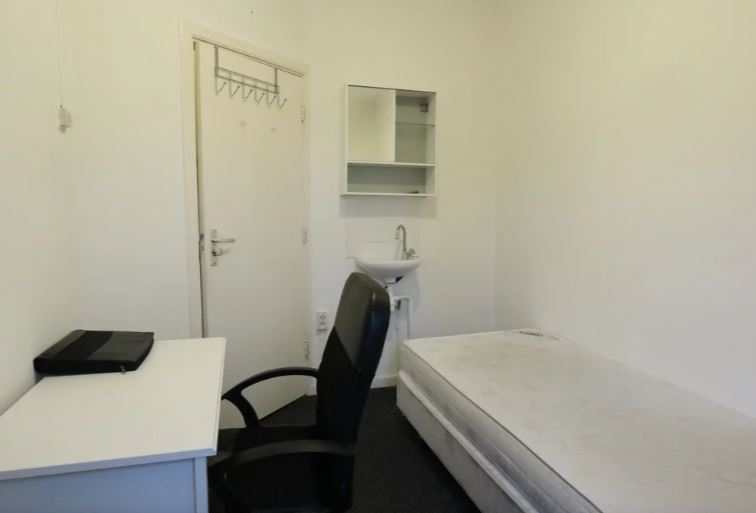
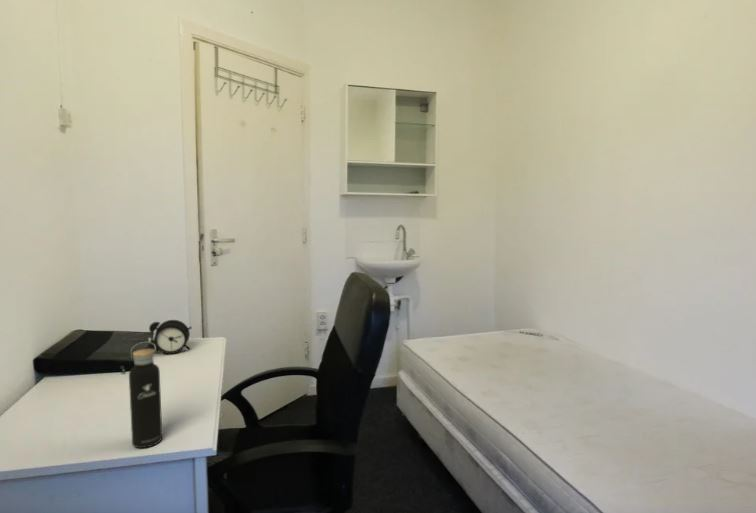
+ water bottle (145, 392)
+ alarm clock (169, 336)
